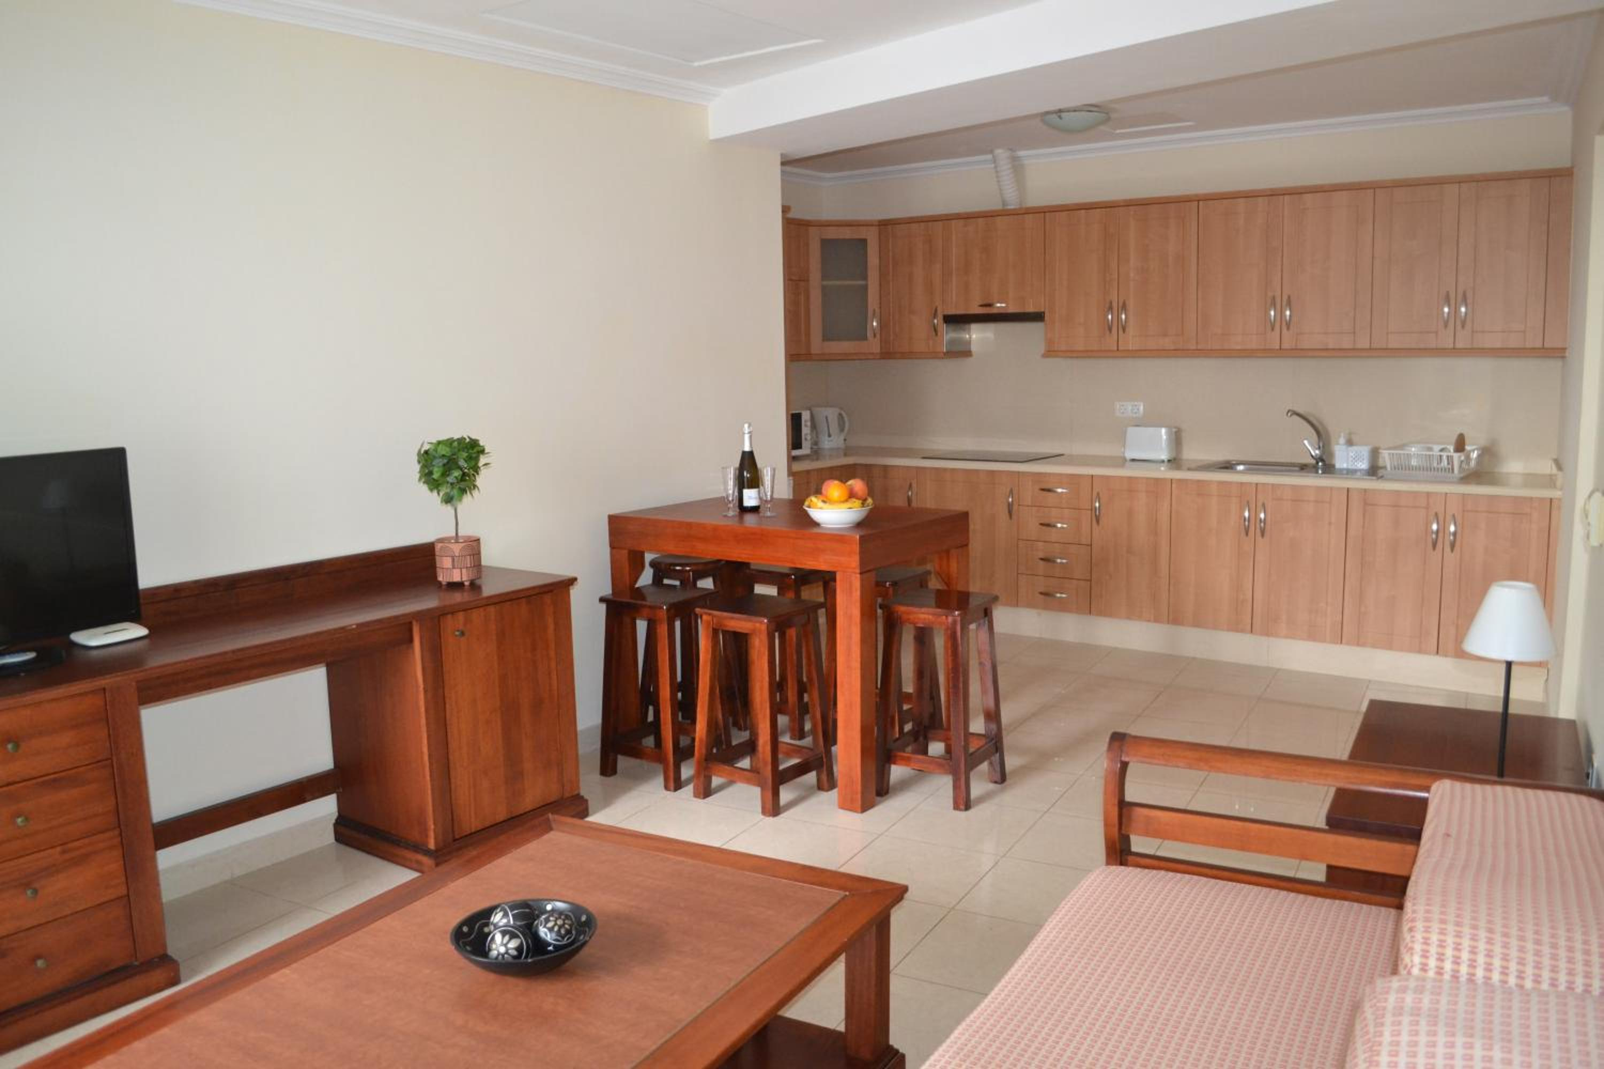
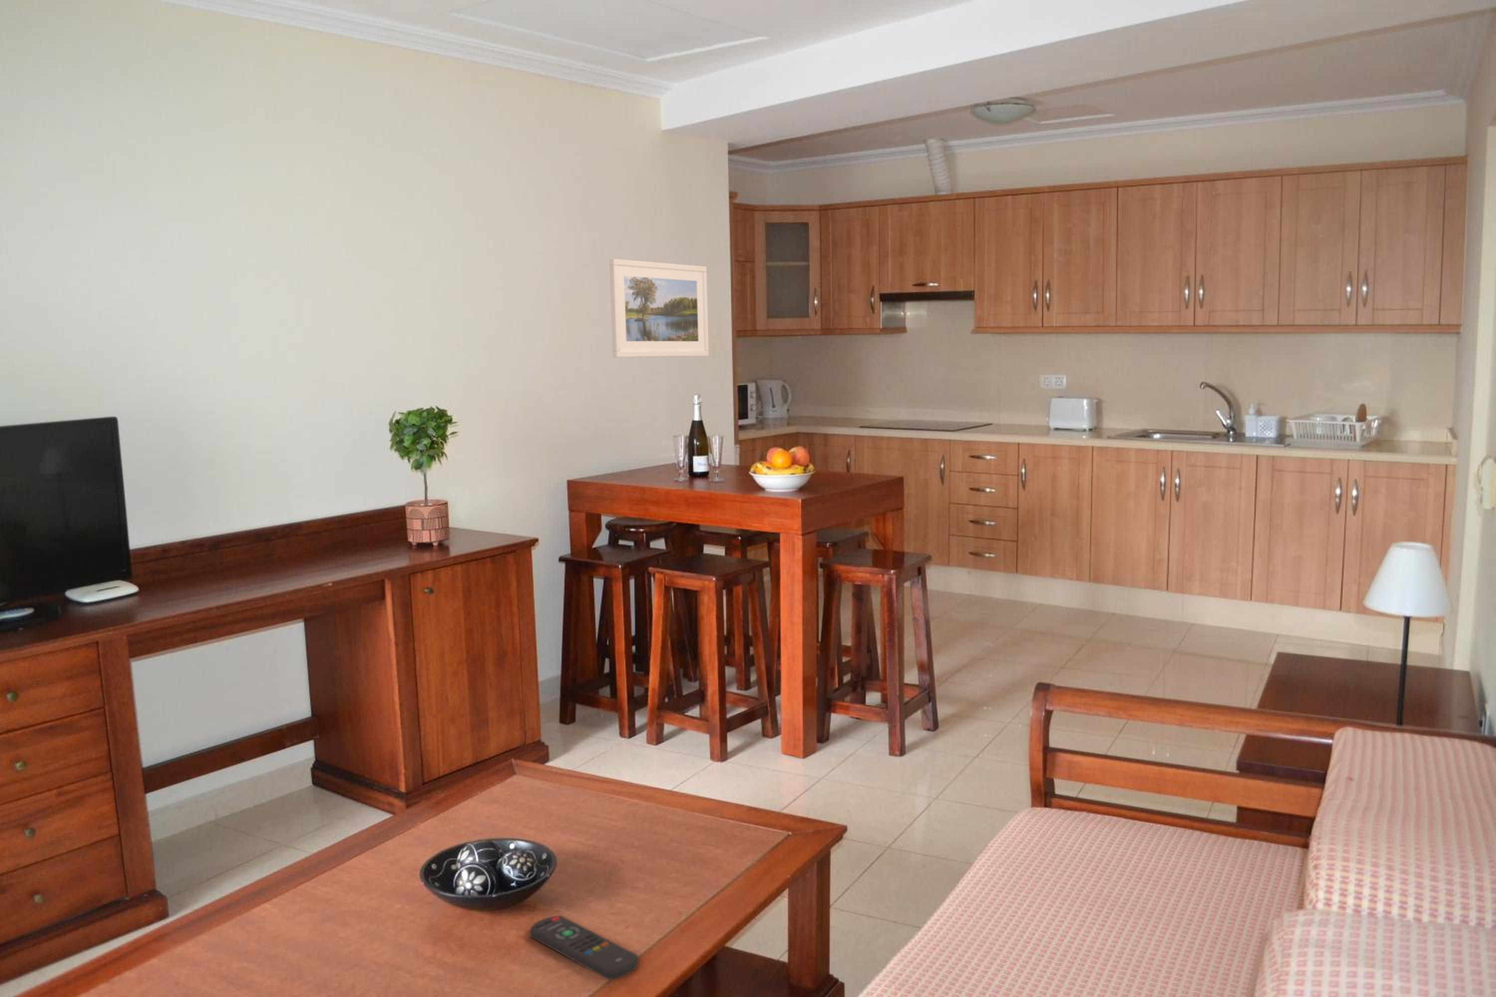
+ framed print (661, 309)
+ remote control (582, 945)
